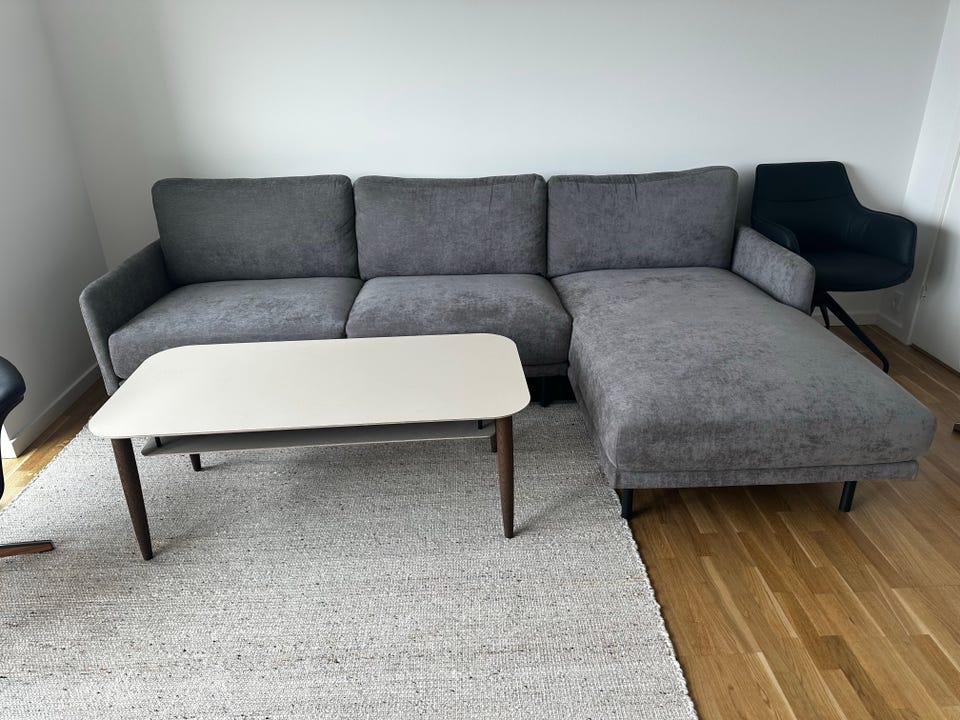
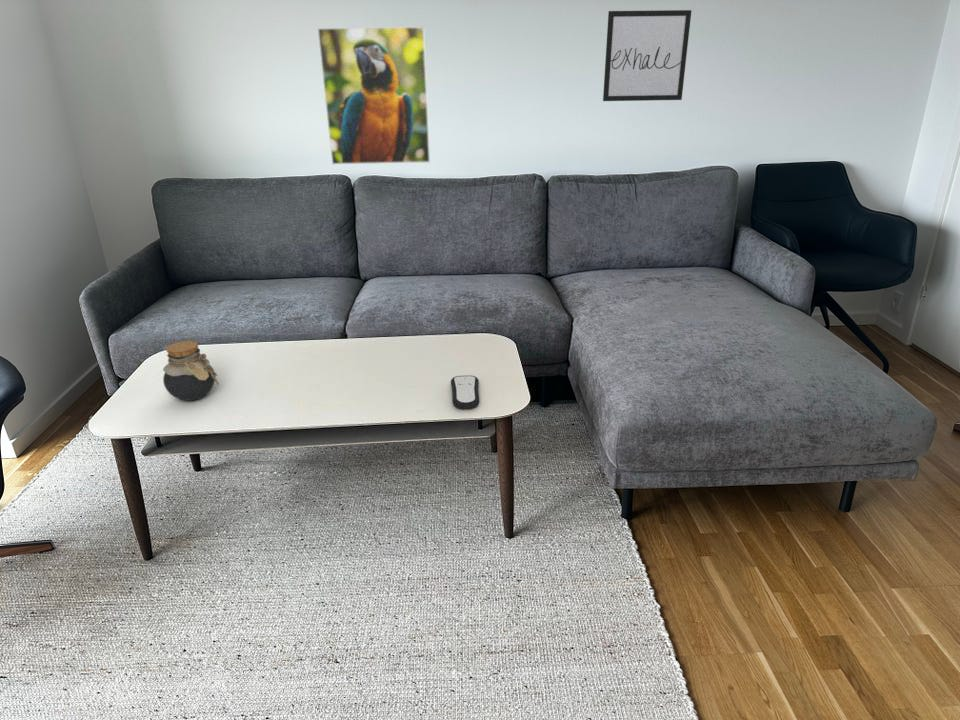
+ wall art (646, 56)
+ remote control (465, 391)
+ jar (189, 373)
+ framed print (376, 98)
